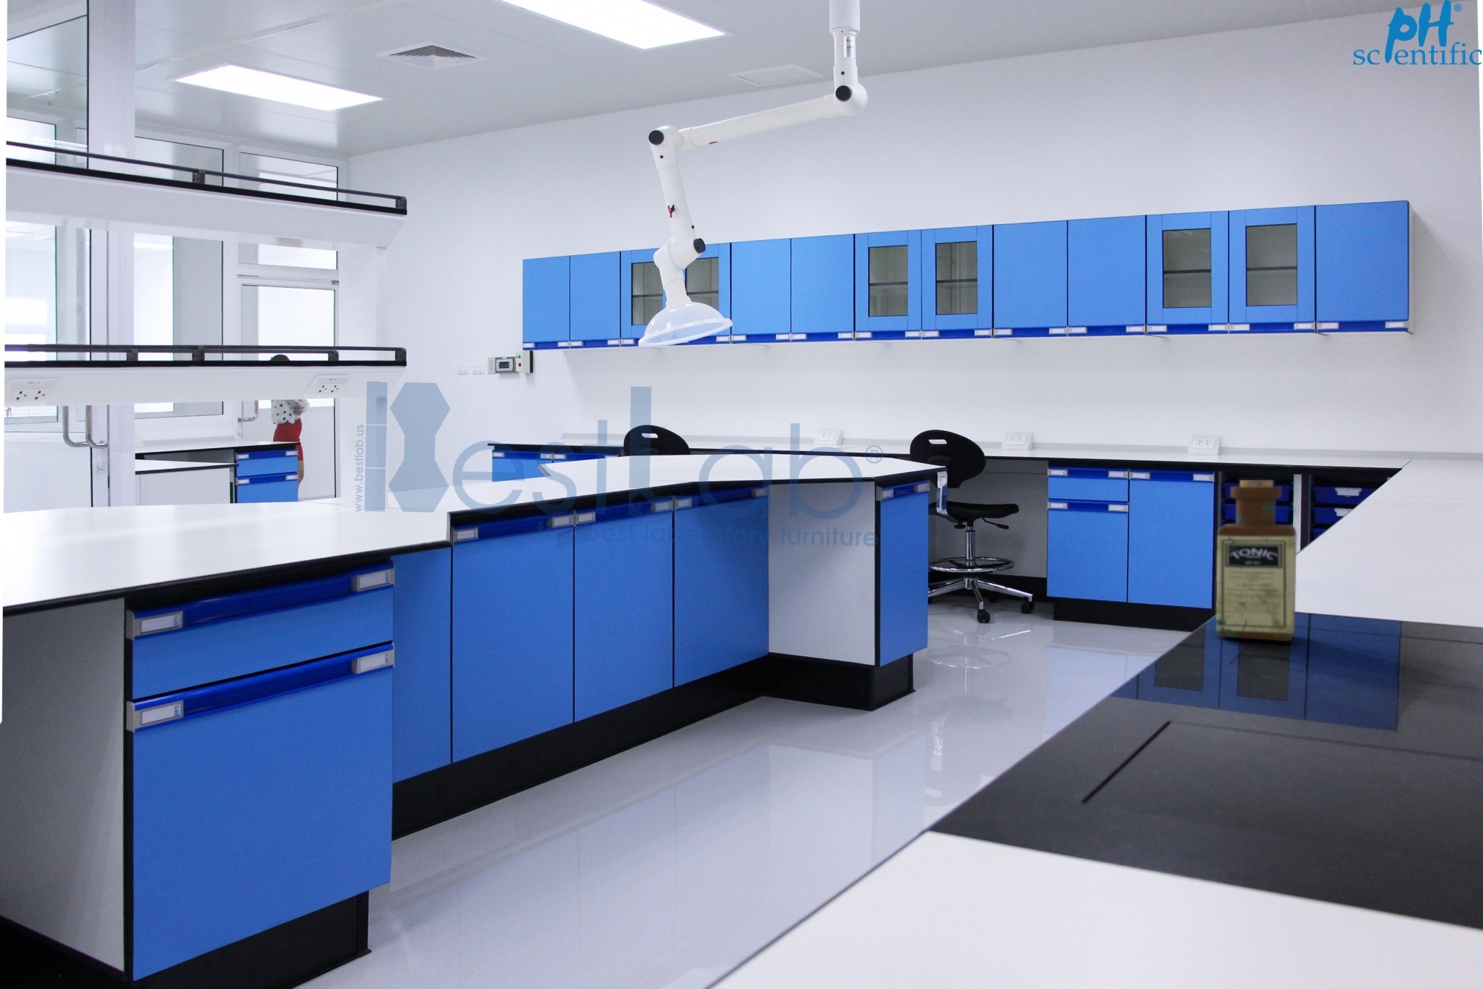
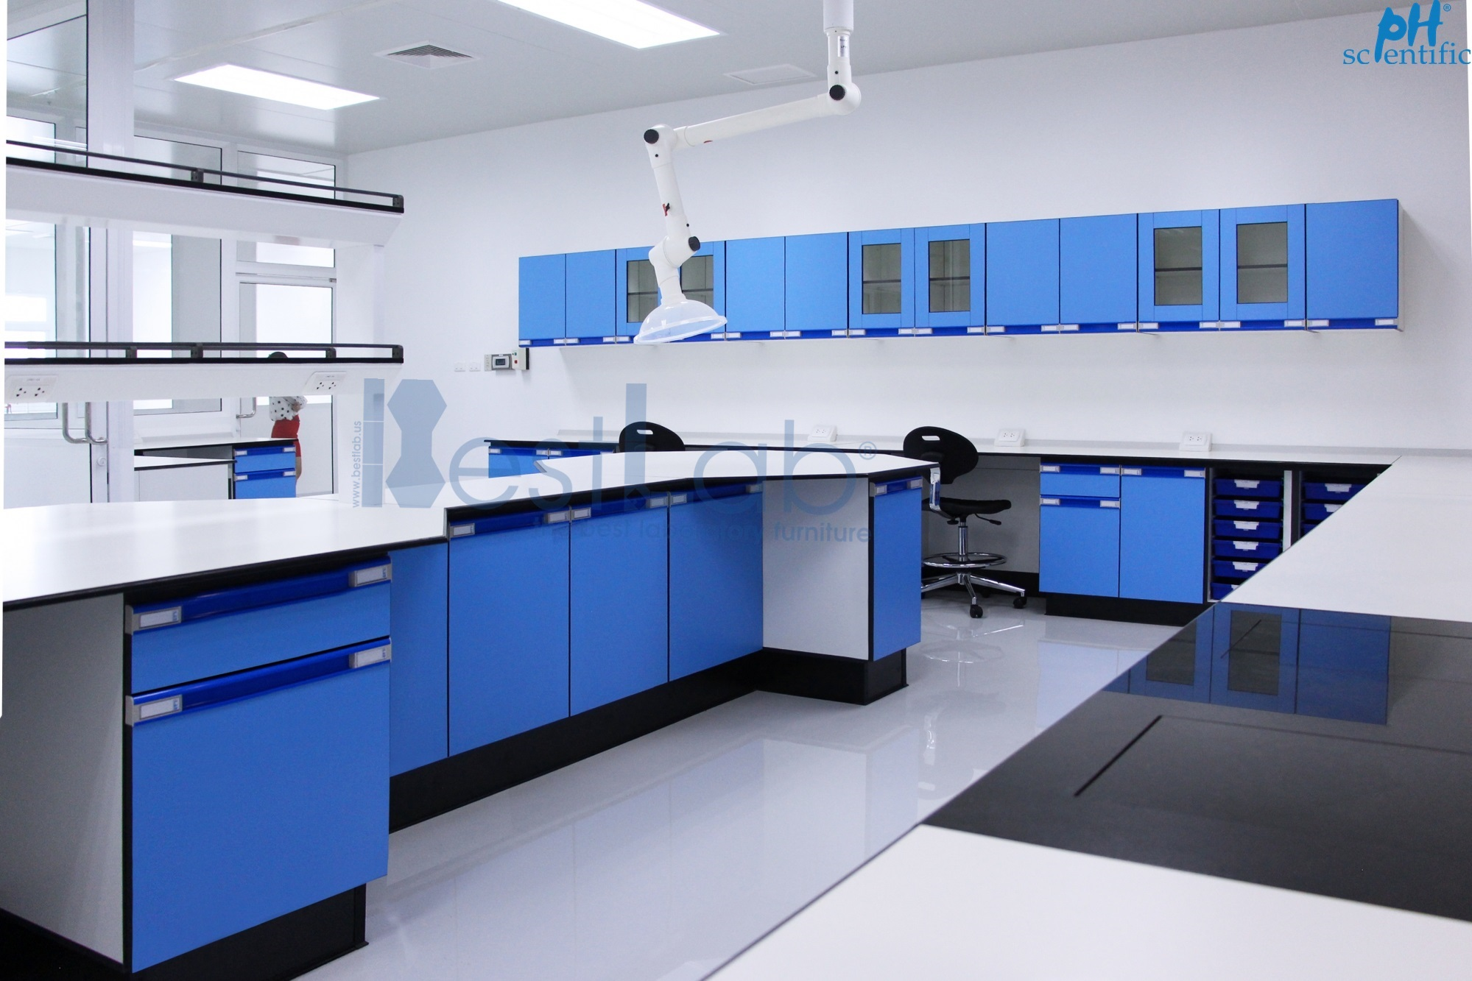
- bottle (1257, 557)
